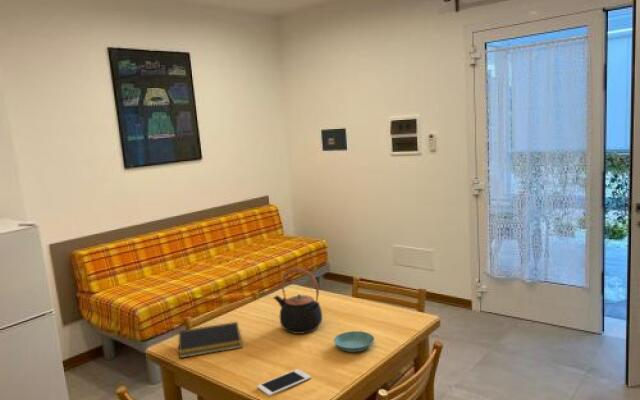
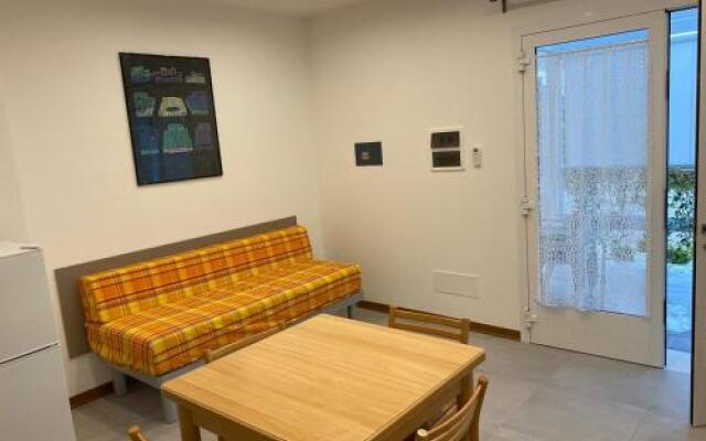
- cell phone (284, 382)
- saucer (354, 342)
- teapot (295, 297)
- notepad (209, 338)
